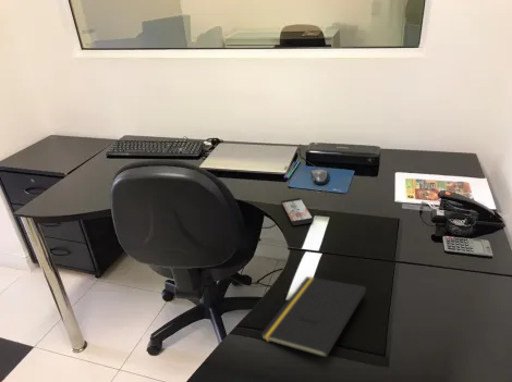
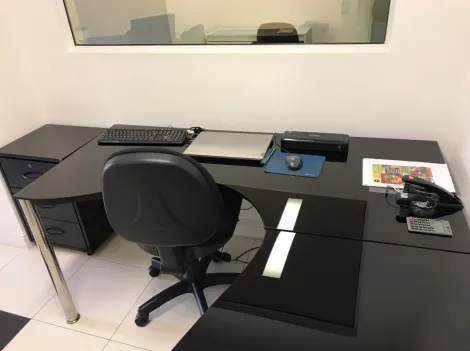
- notepad (315, 311)
- smartphone (296, 211)
